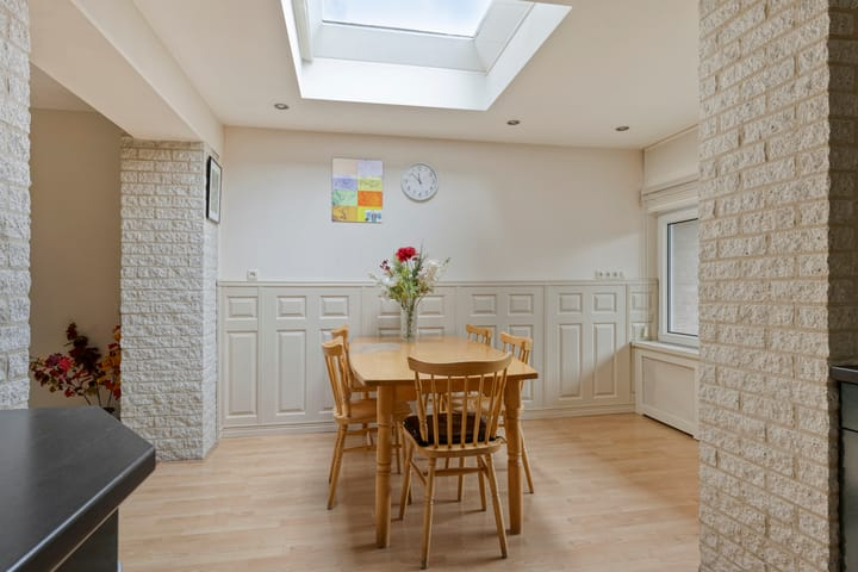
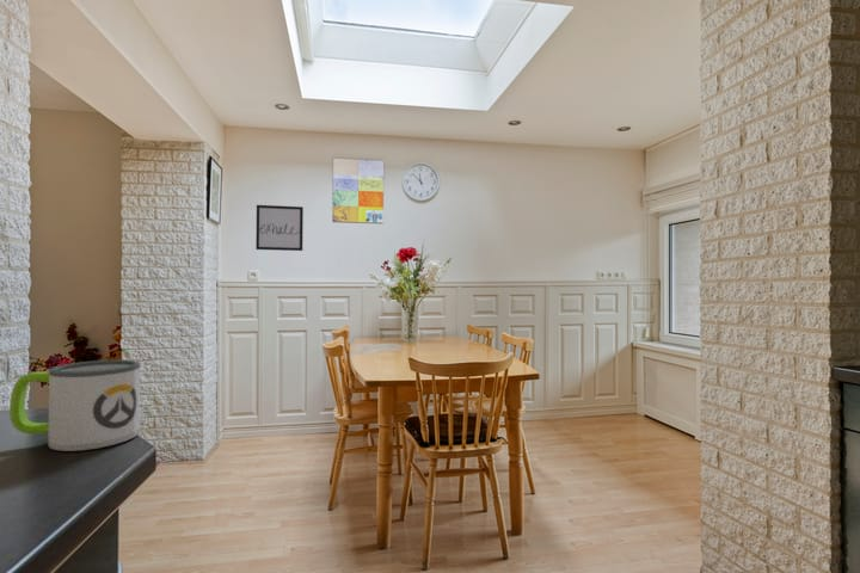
+ wall art (280, 228)
+ mug (78, 402)
